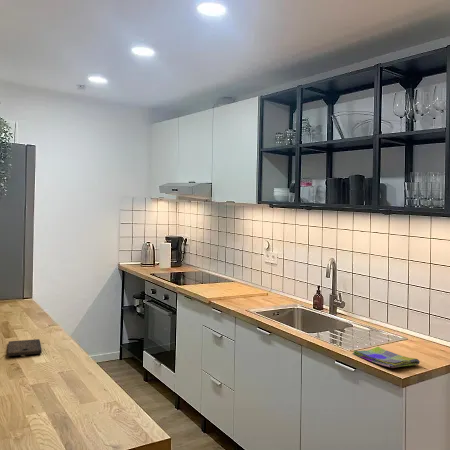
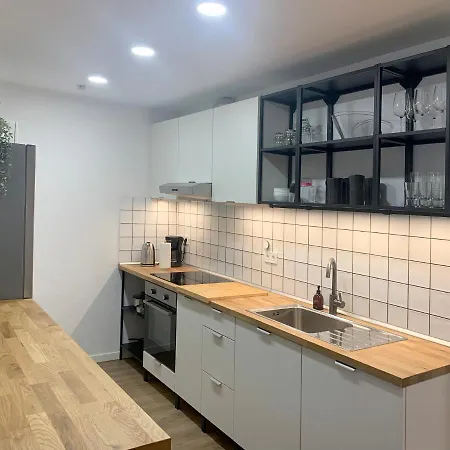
- cutting board (24, 347)
- dish towel (385, 356)
